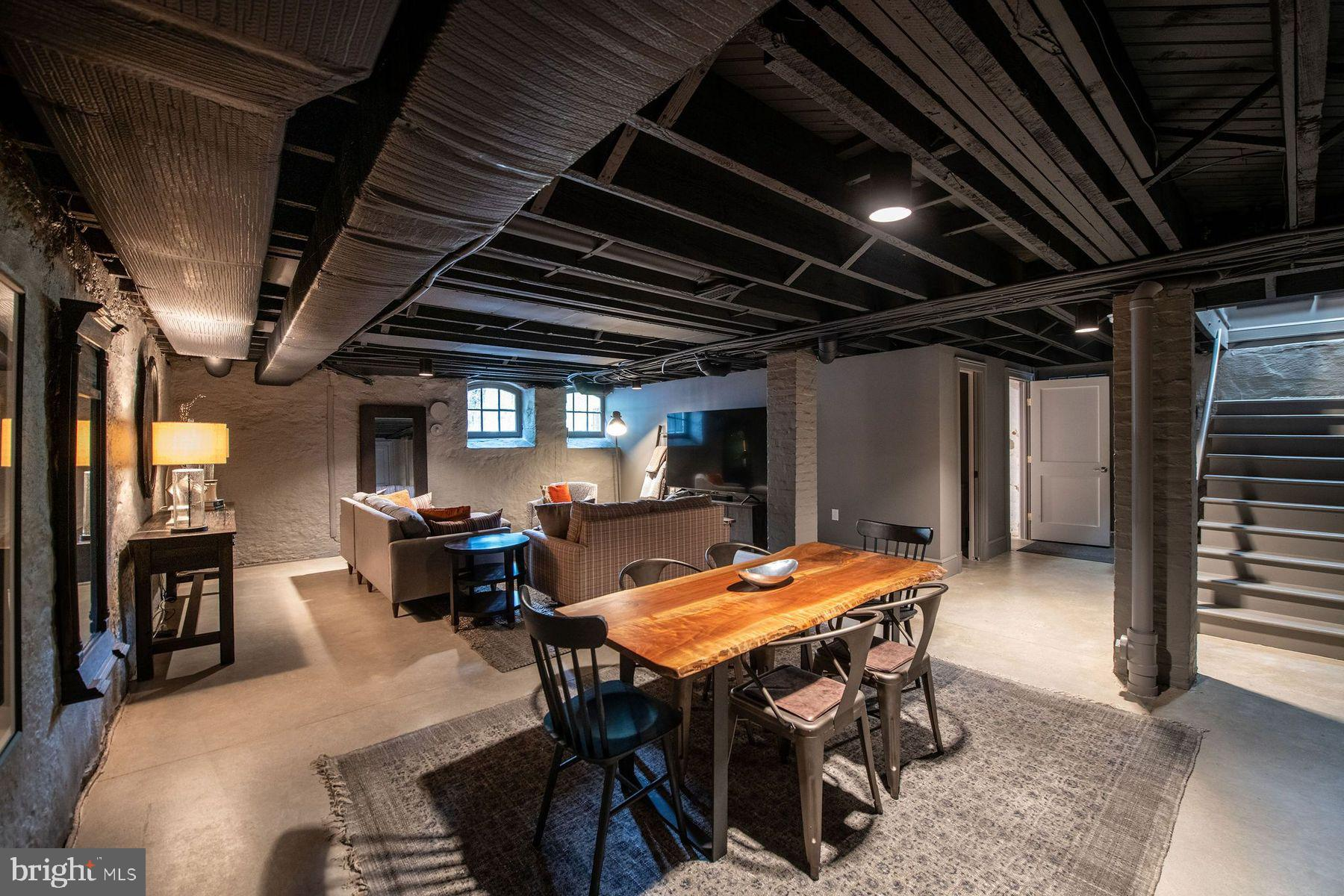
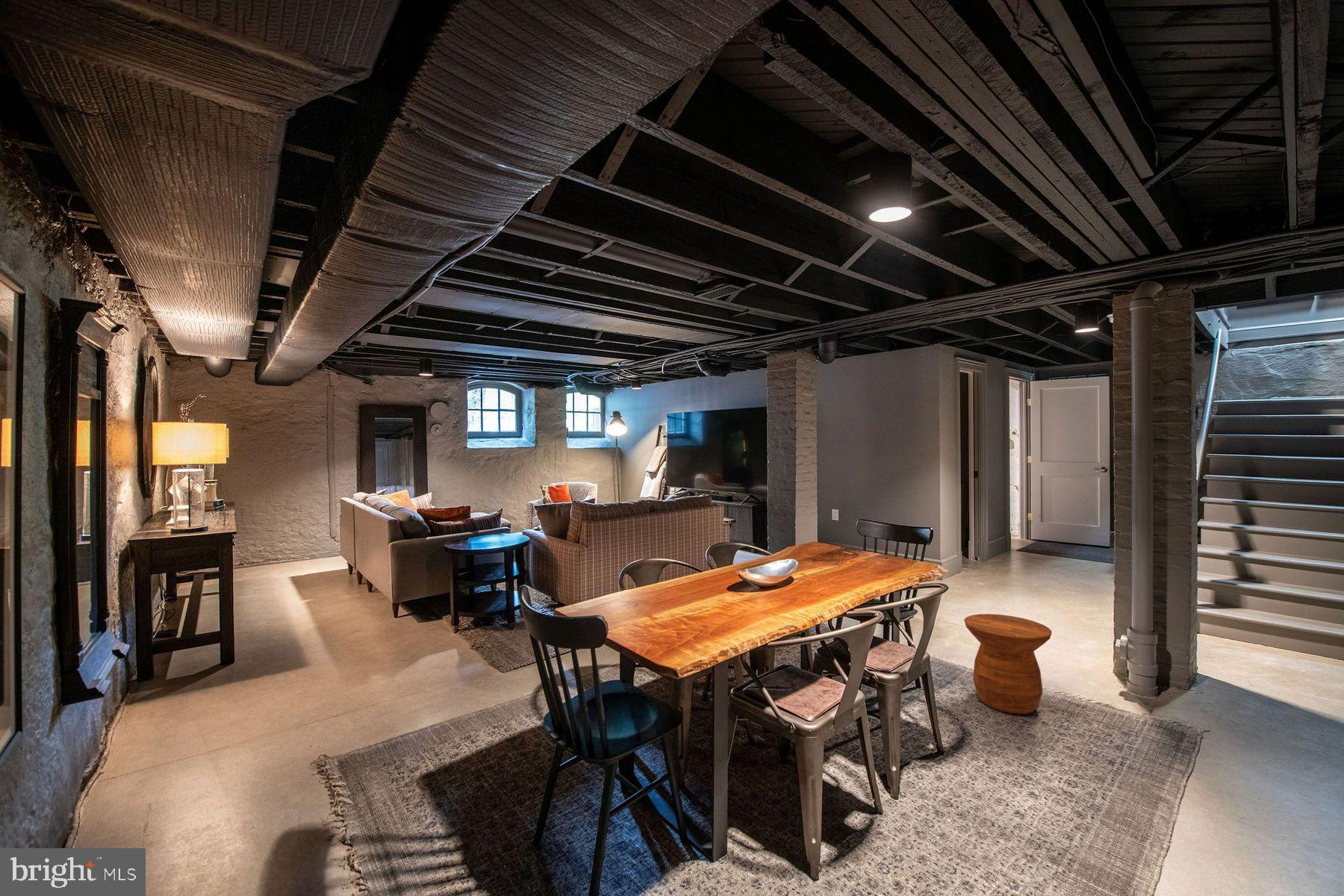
+ side table (1007, 664)
